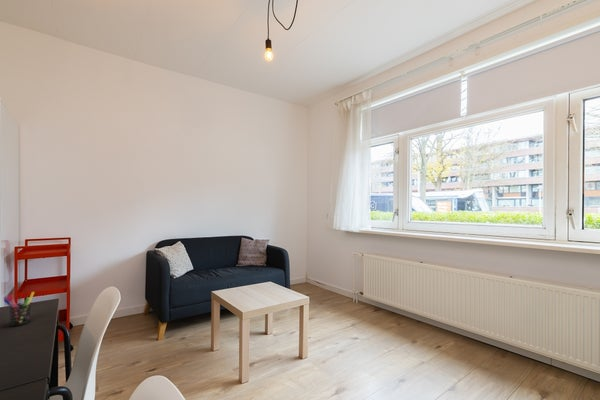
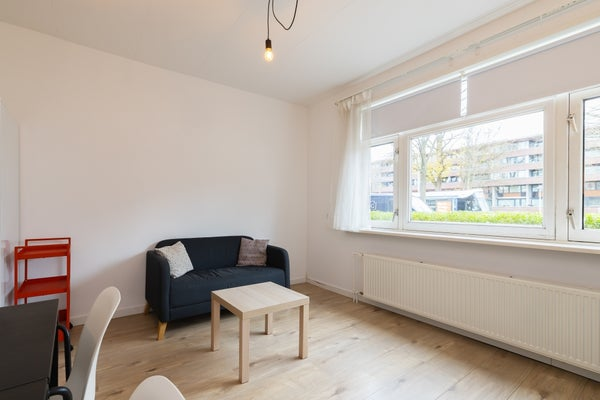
- pen holder (20, 307)
